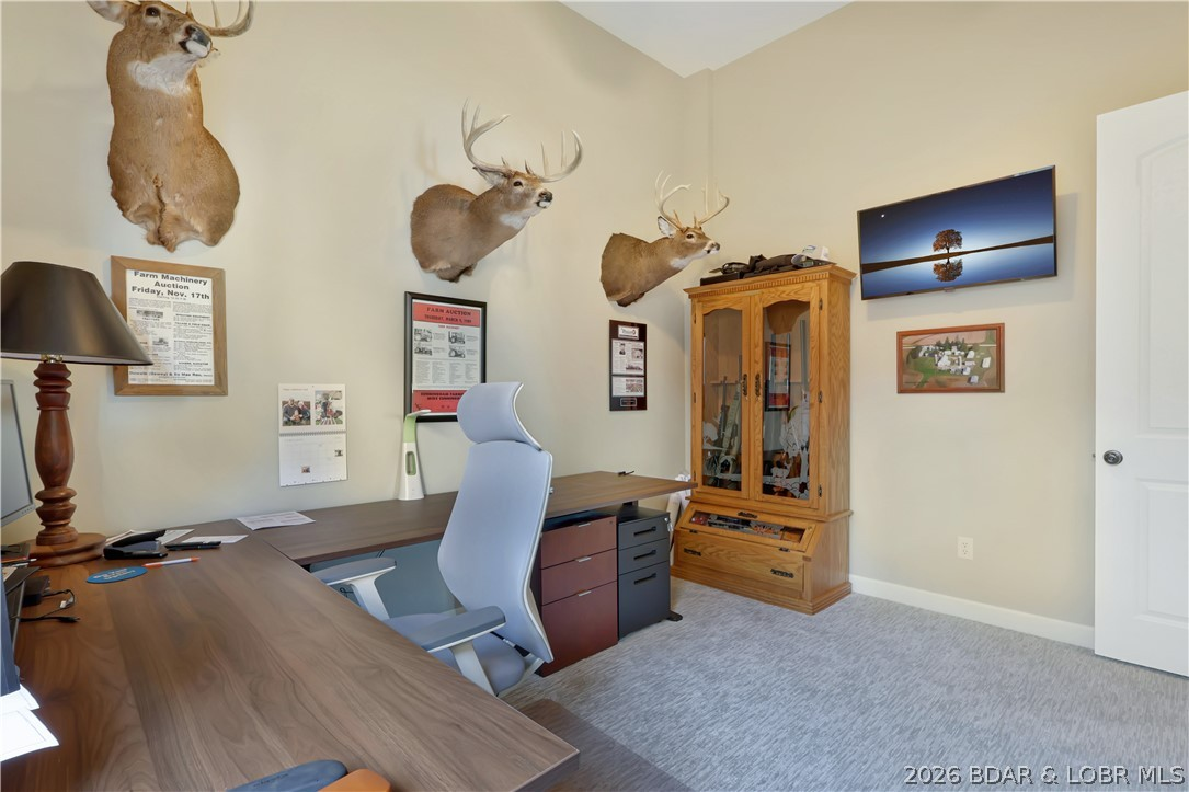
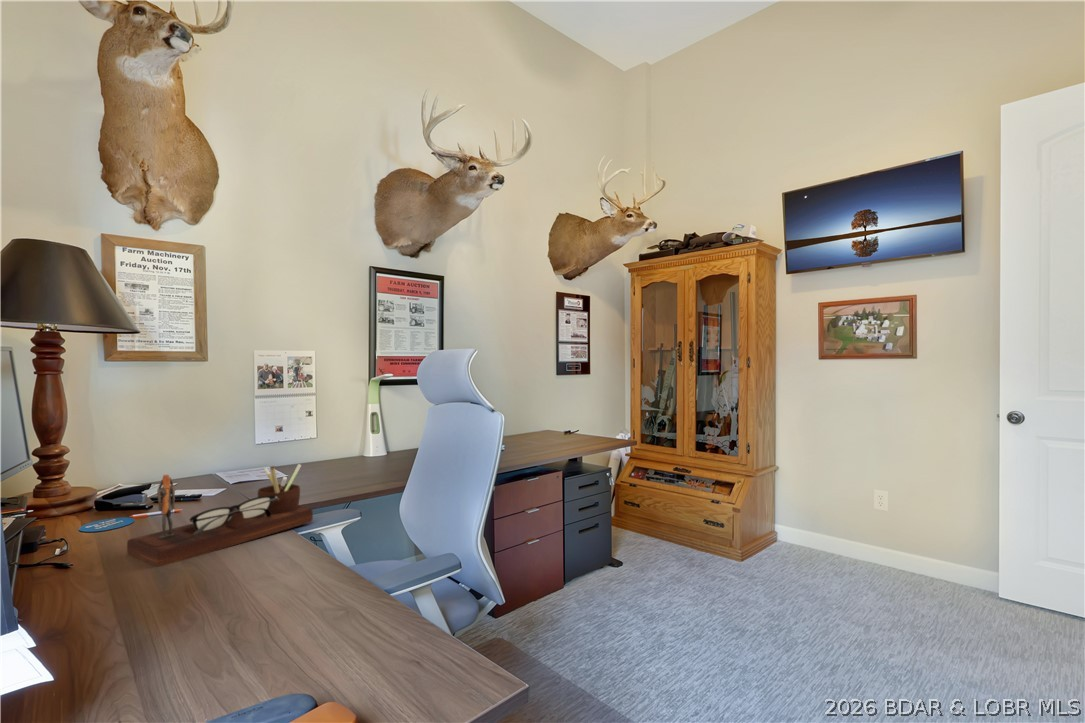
+ desk organizer (235, 505)
